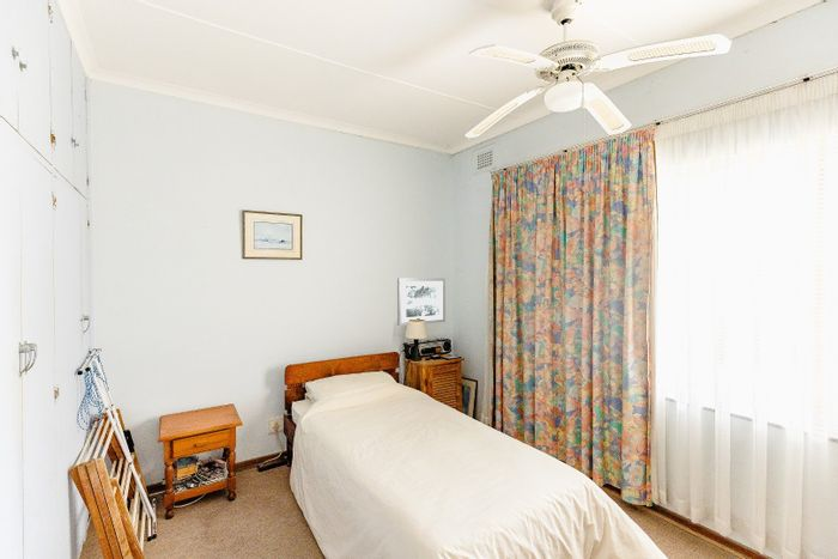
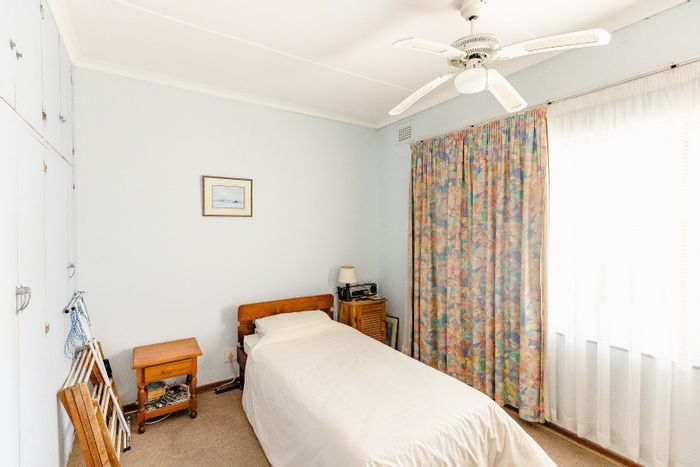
- wall art (421, 300)
